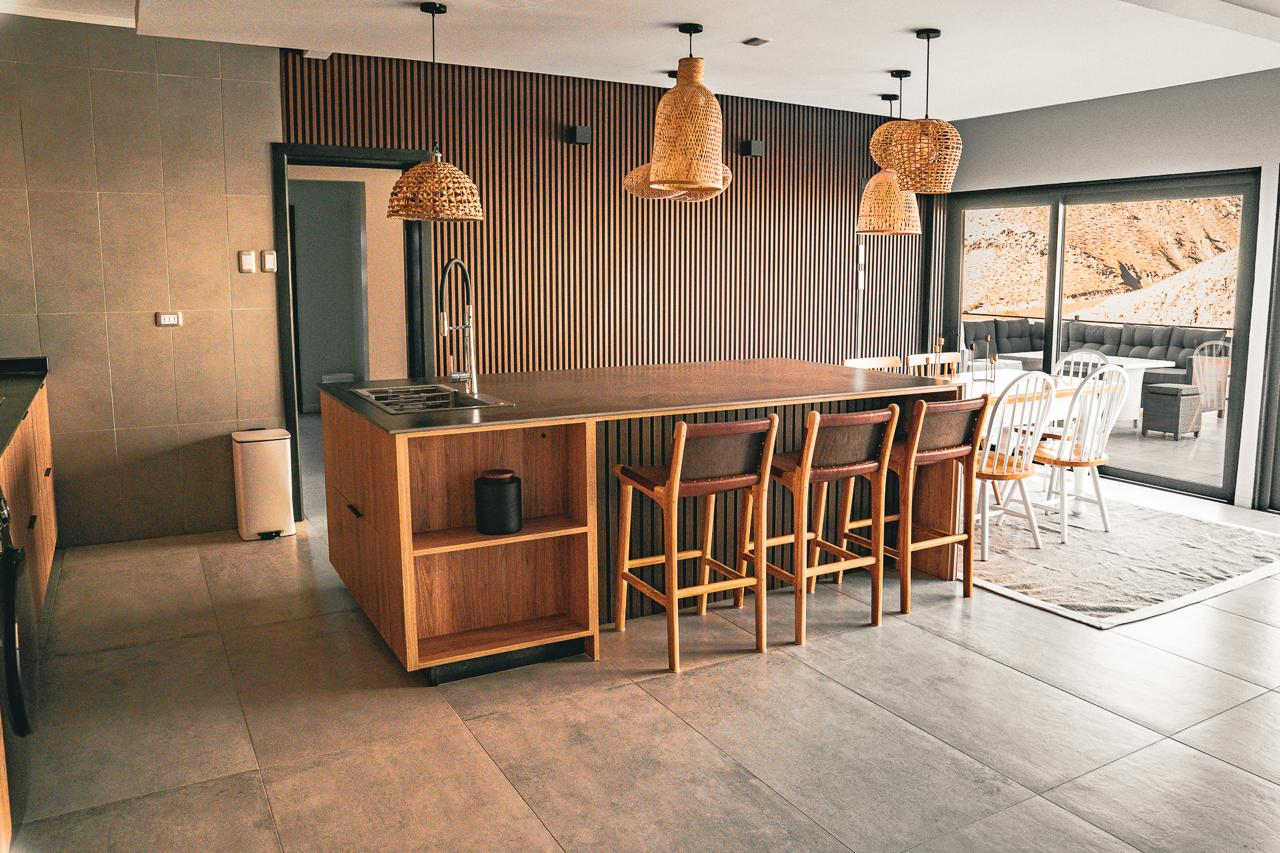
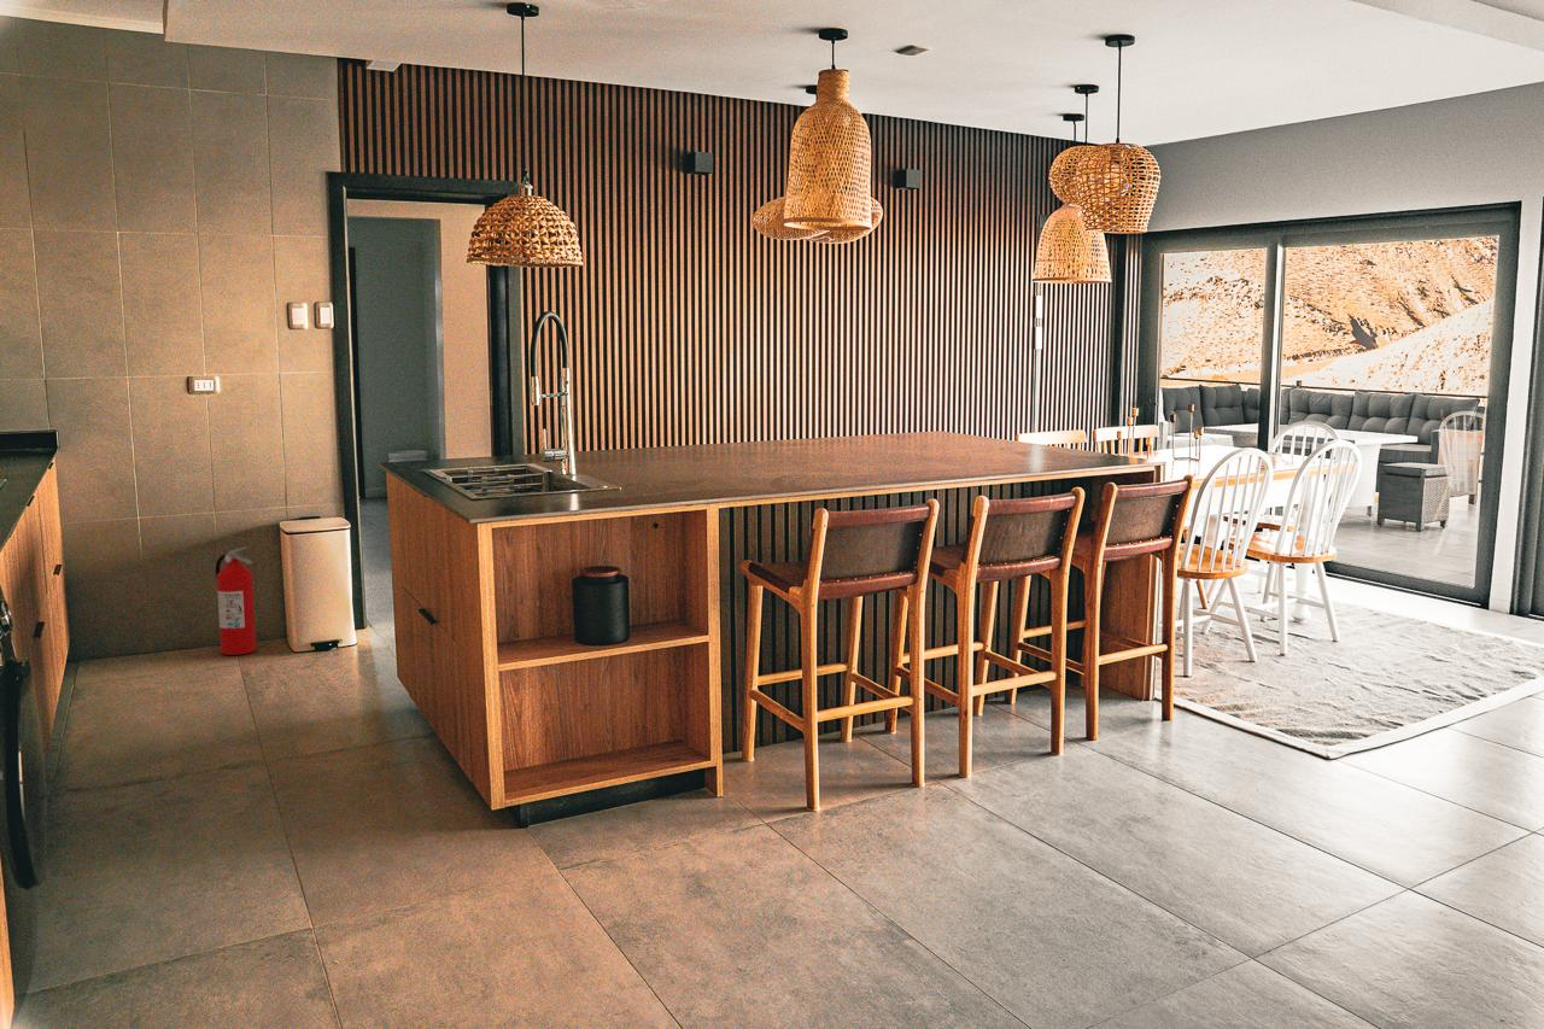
+ fire extinguisher (235, 598)
